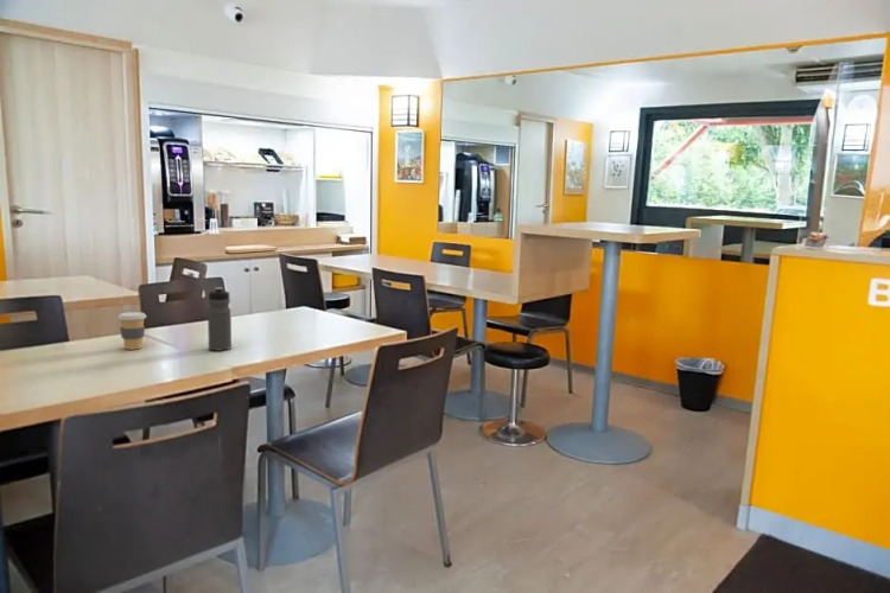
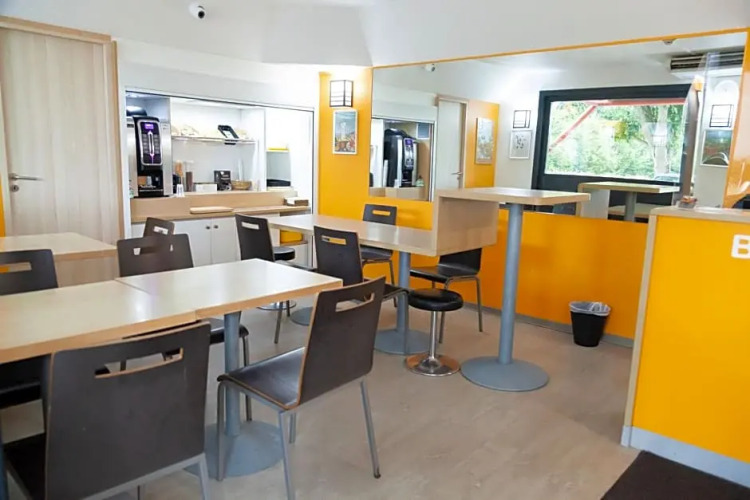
- water bottle (220, 318)
- coffee cup (132, 331)
